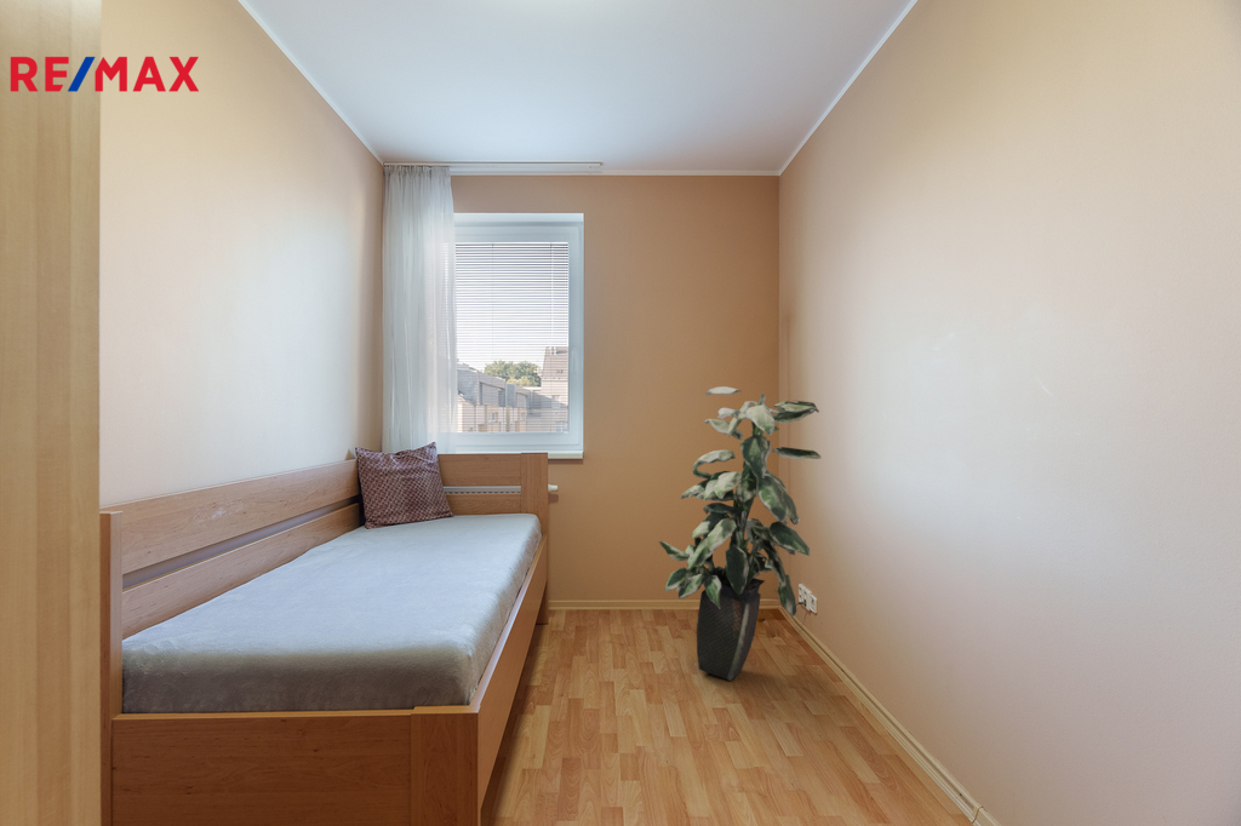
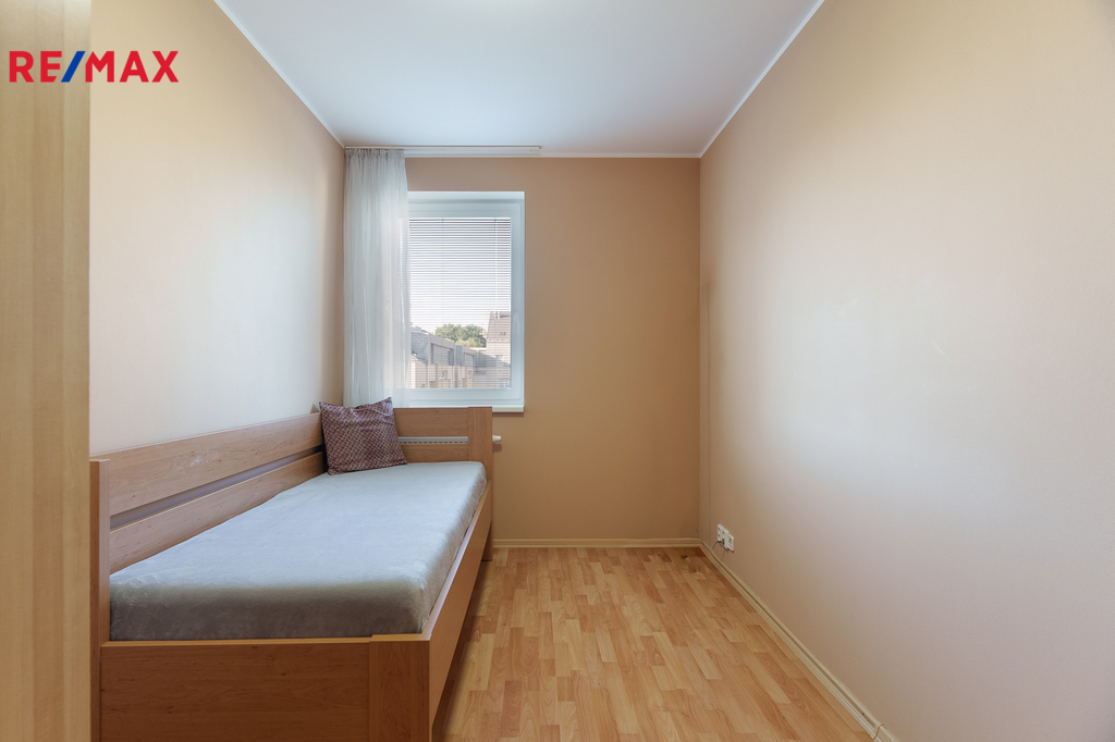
- indoor plant (738, 528)
